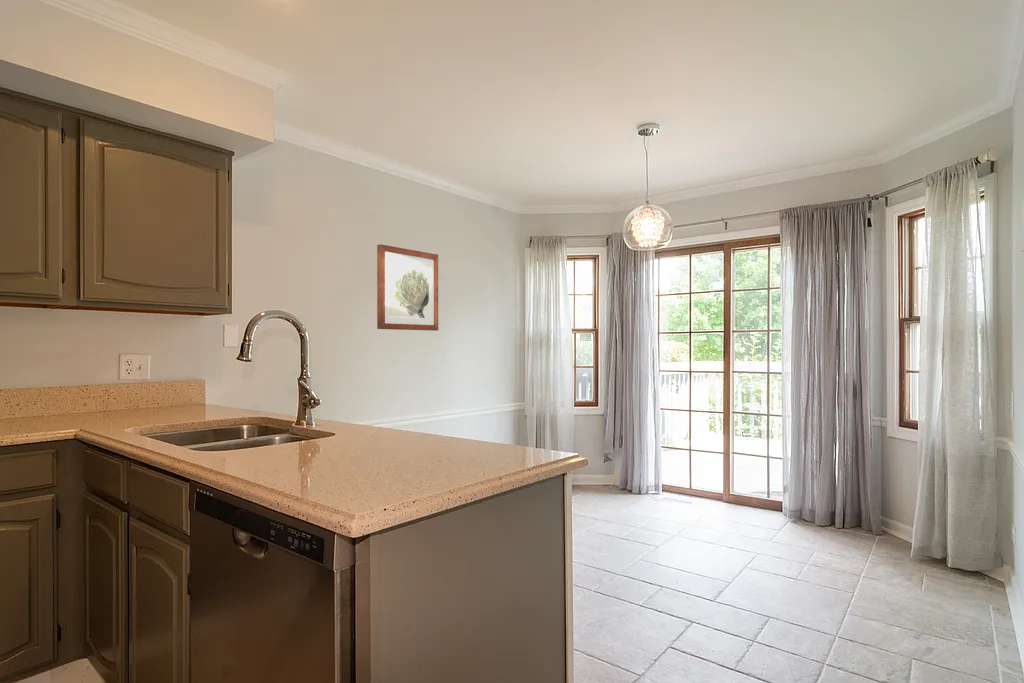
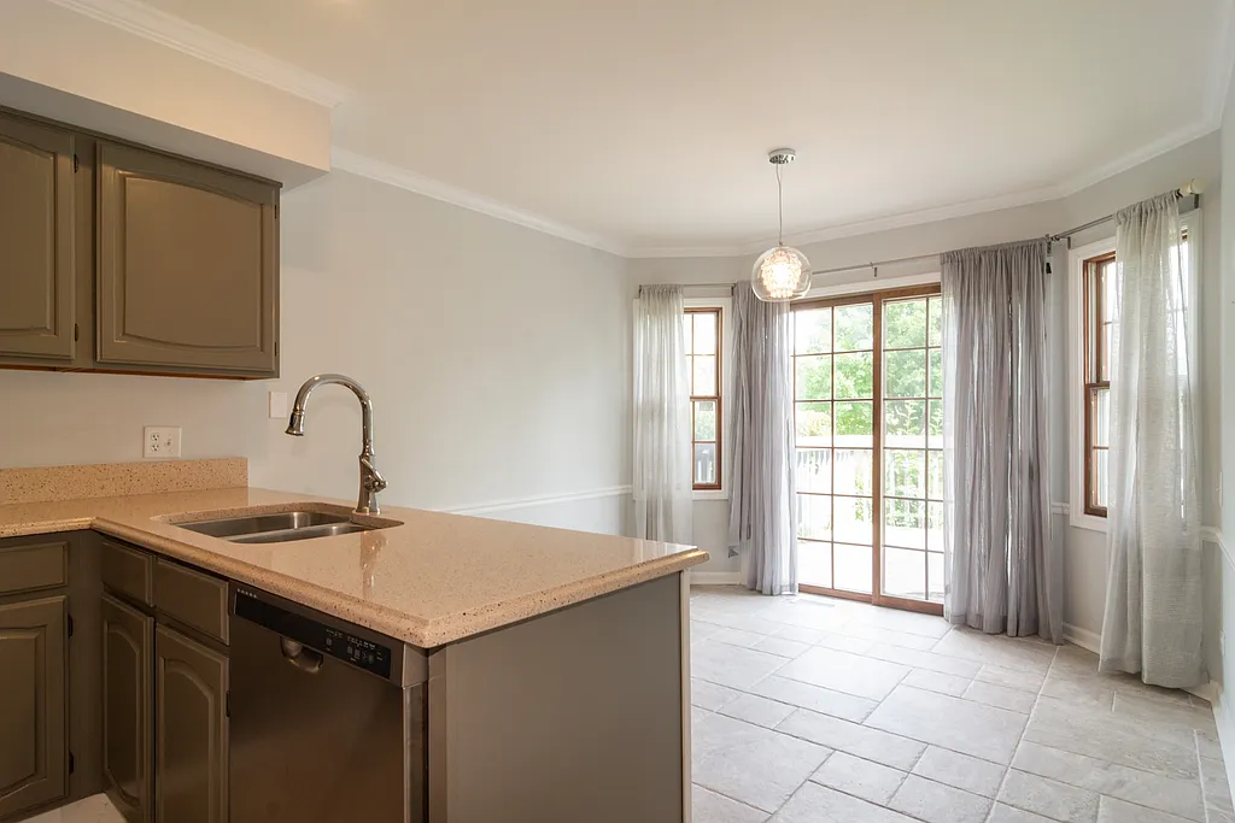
- wall art (409, 289)
